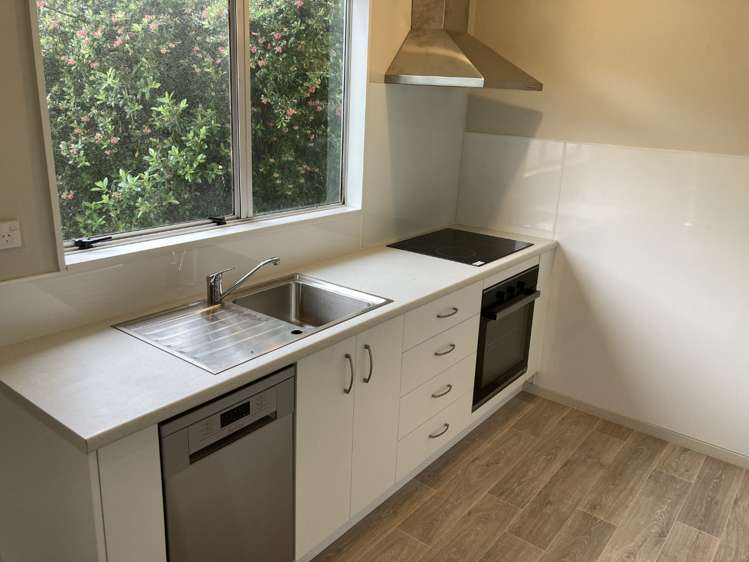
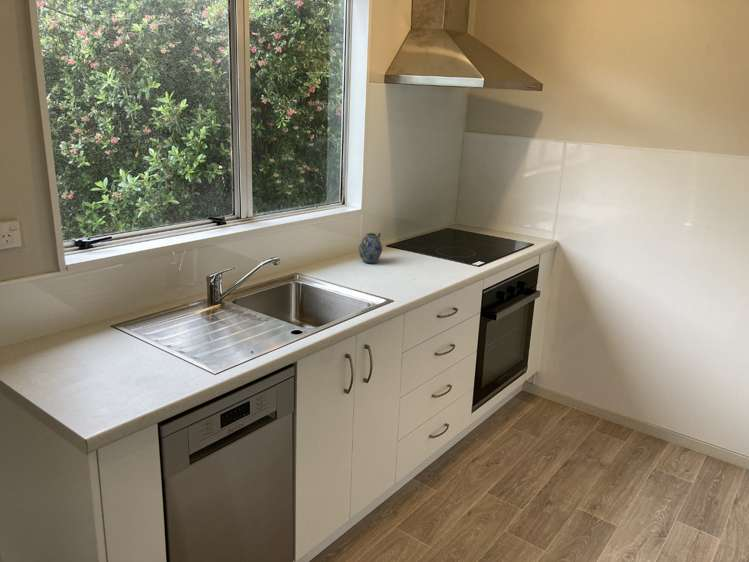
+ teapot (371, 247)
